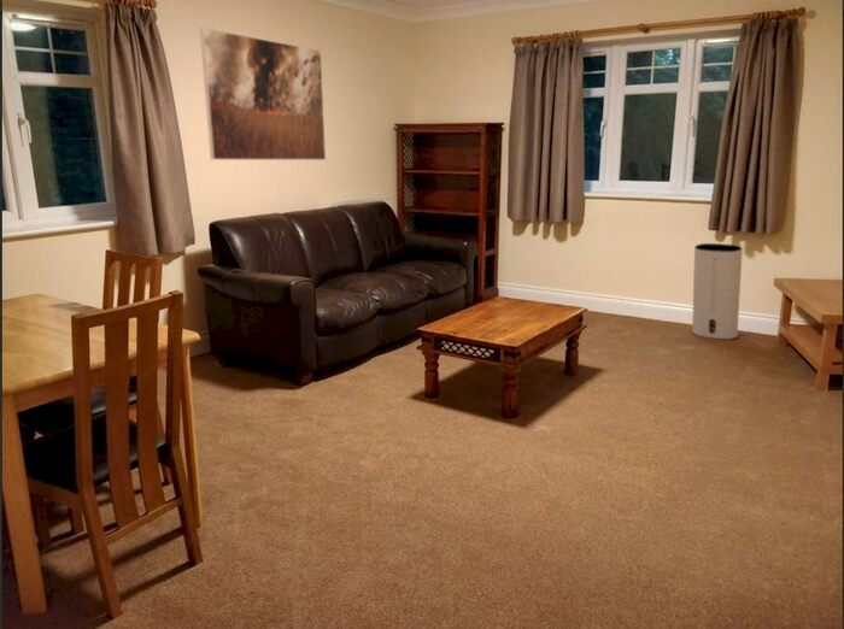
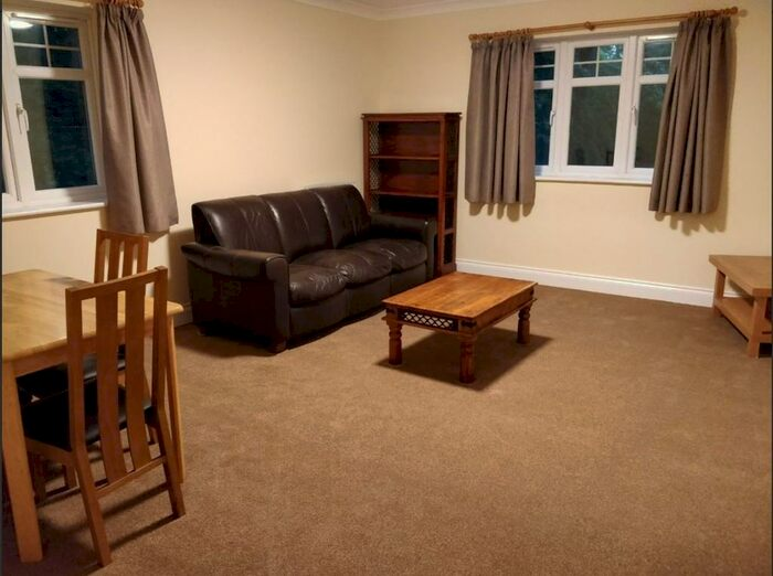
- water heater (716, 290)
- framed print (269, 100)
